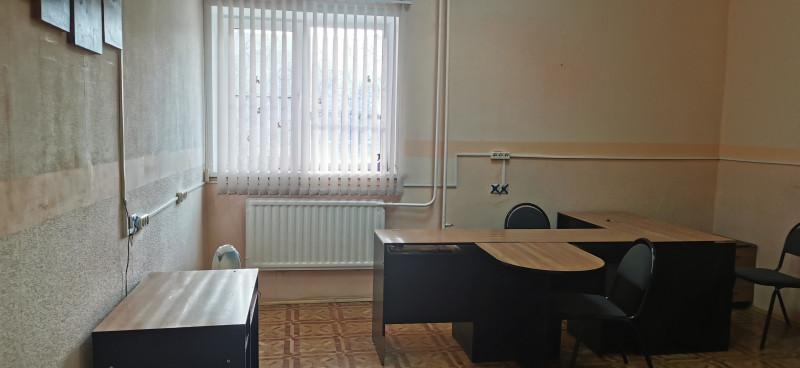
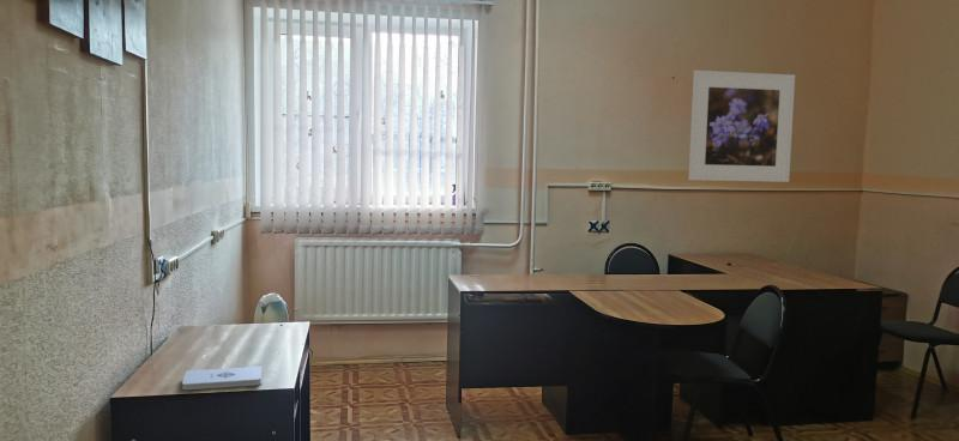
+ notepad (223, 377)
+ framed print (742, 127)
